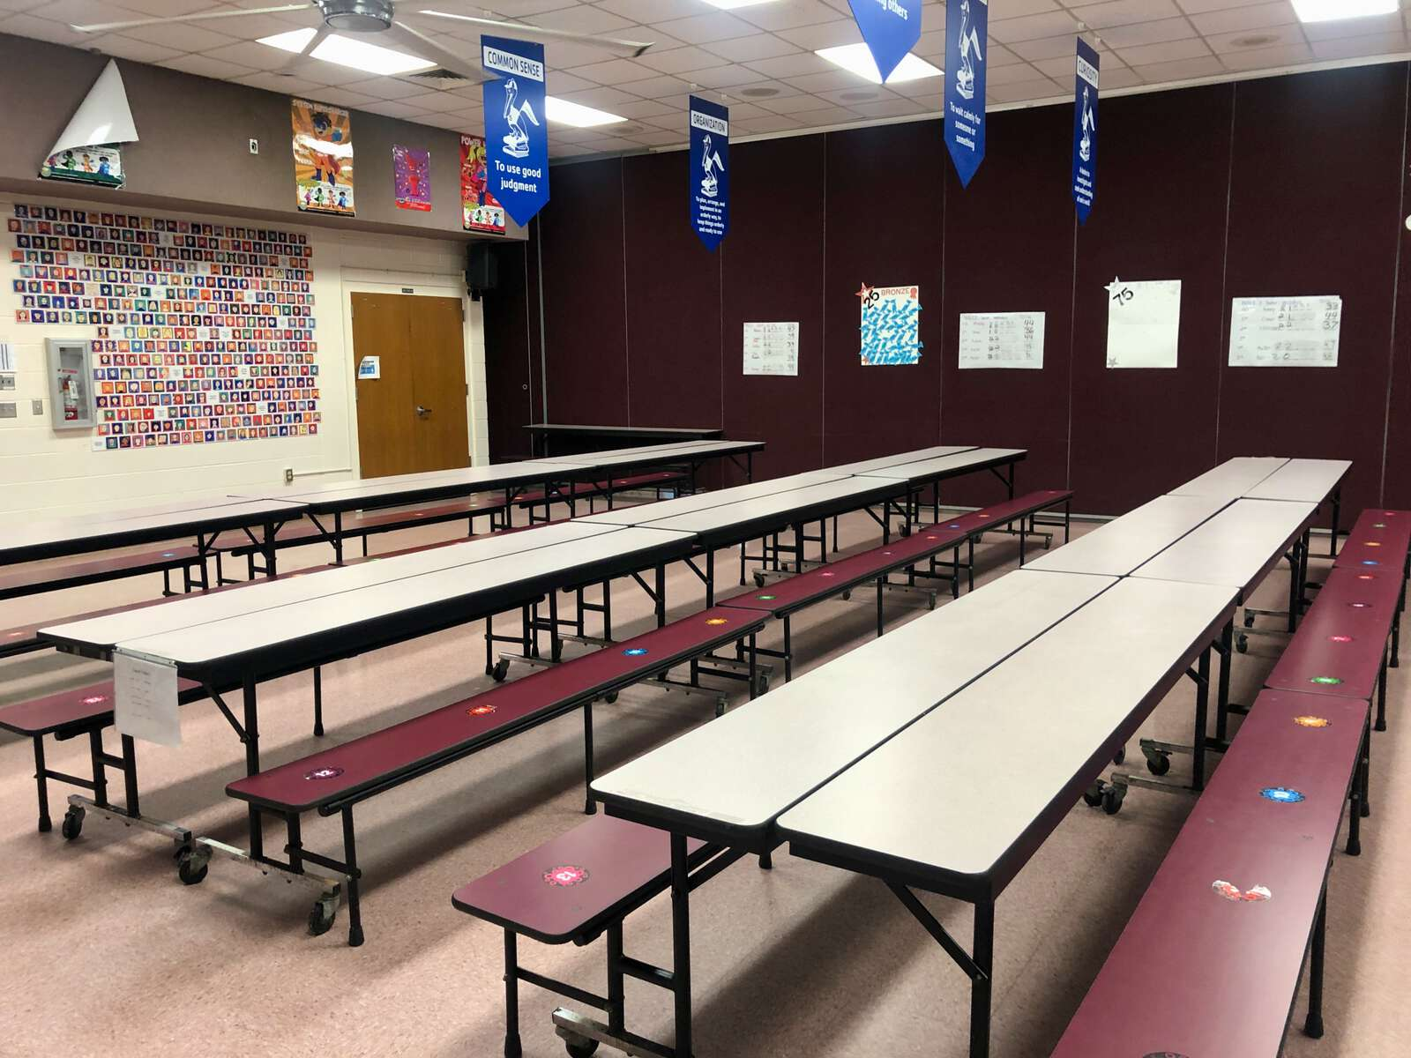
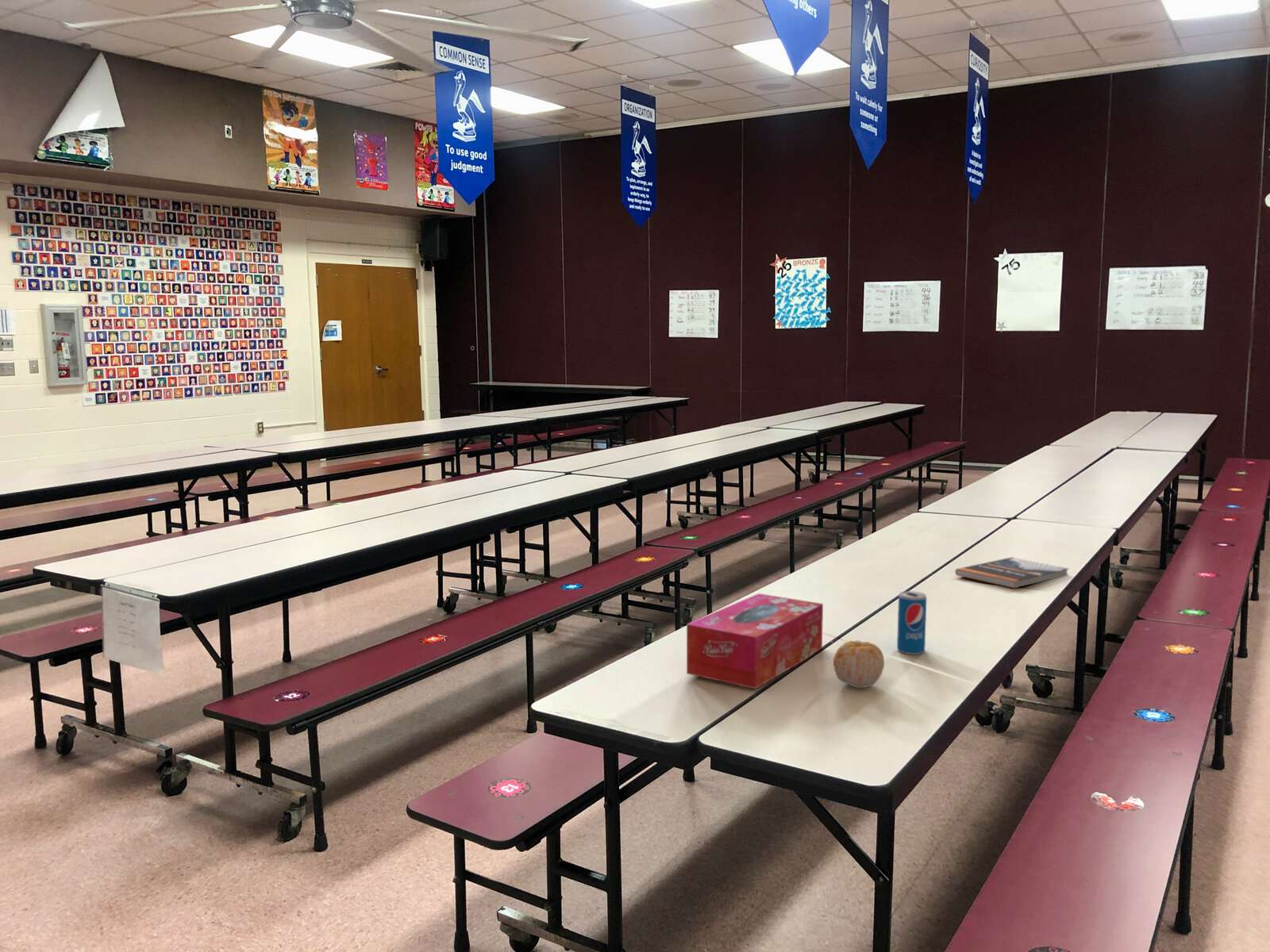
+ book (1011, 571)
+ beverage can (911, 622)
+ fruit (859, 663)
+ tissue box (756, 637)
